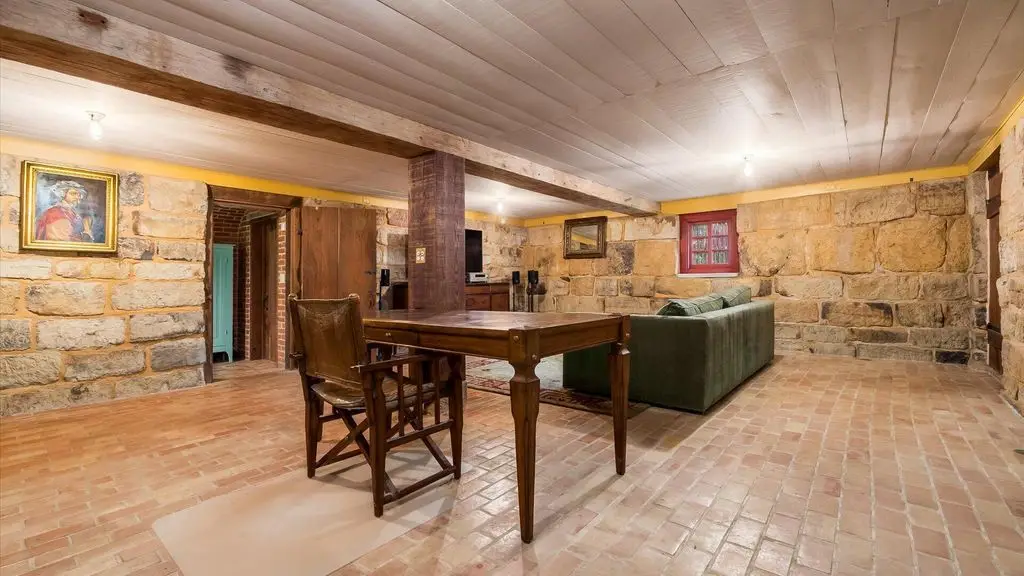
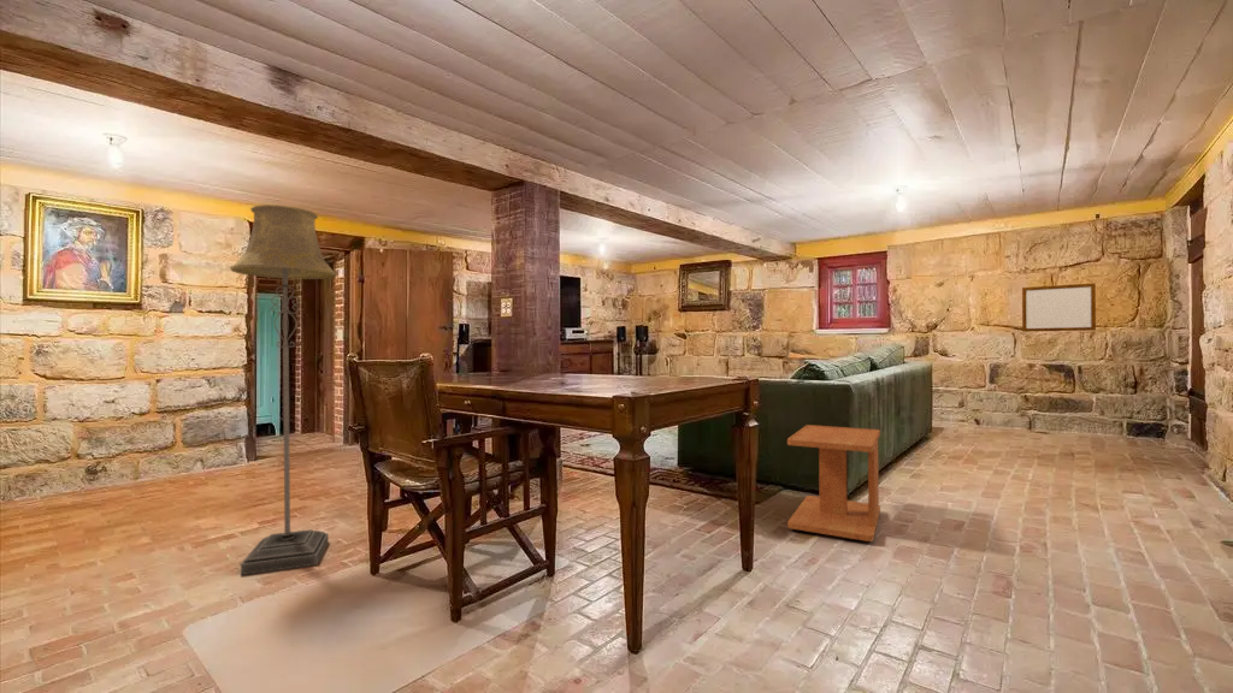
+ floor lamp (287, 385)
+ side table (836, 478)
+ writing board (1057, 308)
